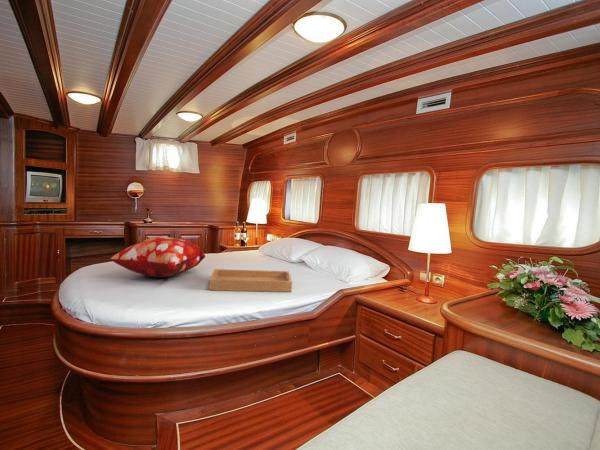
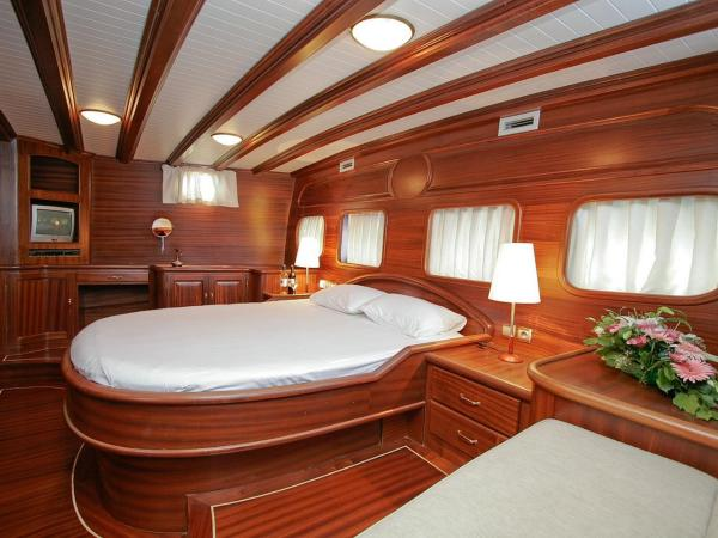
- serving tray (251, 278)
- decorative pillow (161, 257)
